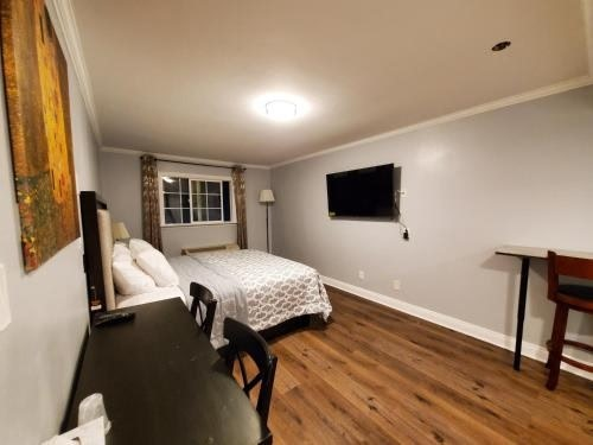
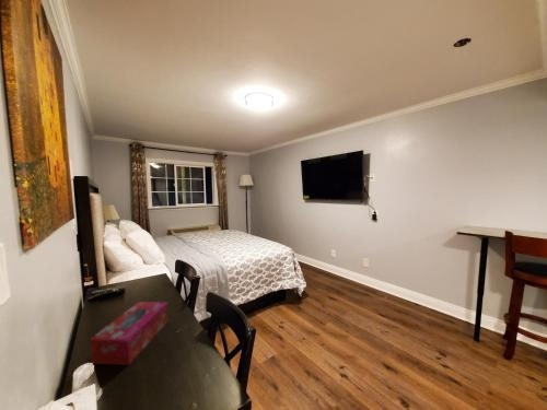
+ tissue box (133, 328)
